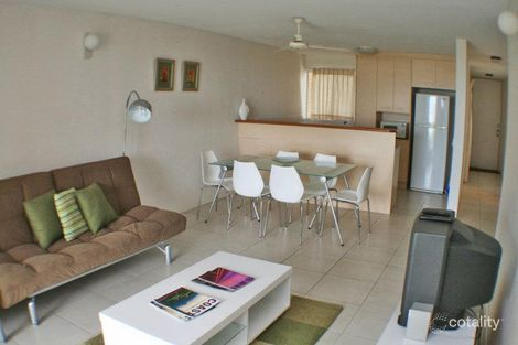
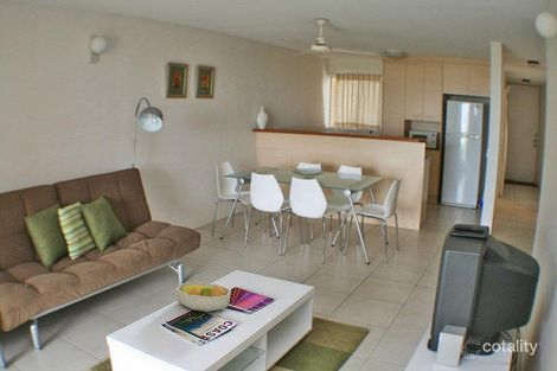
+ fruit bowl (203, 294)
